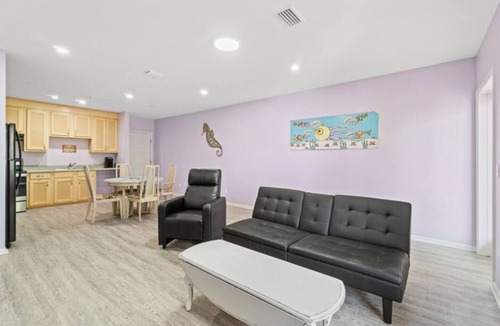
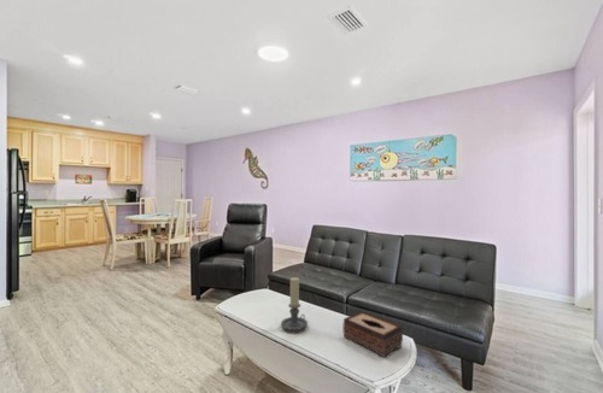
+ tissue box (371, 332)
+ candle holder (295, 301)
